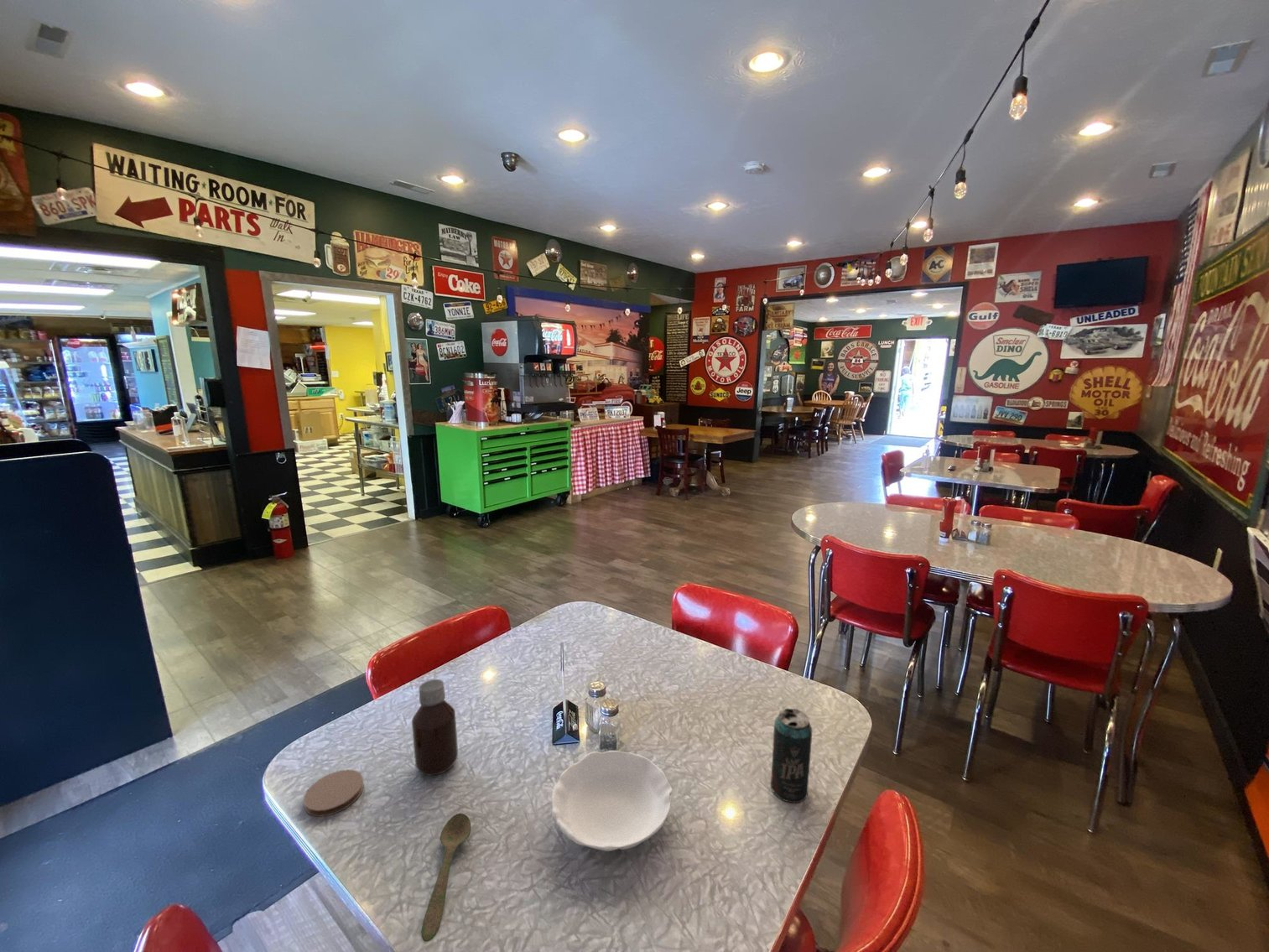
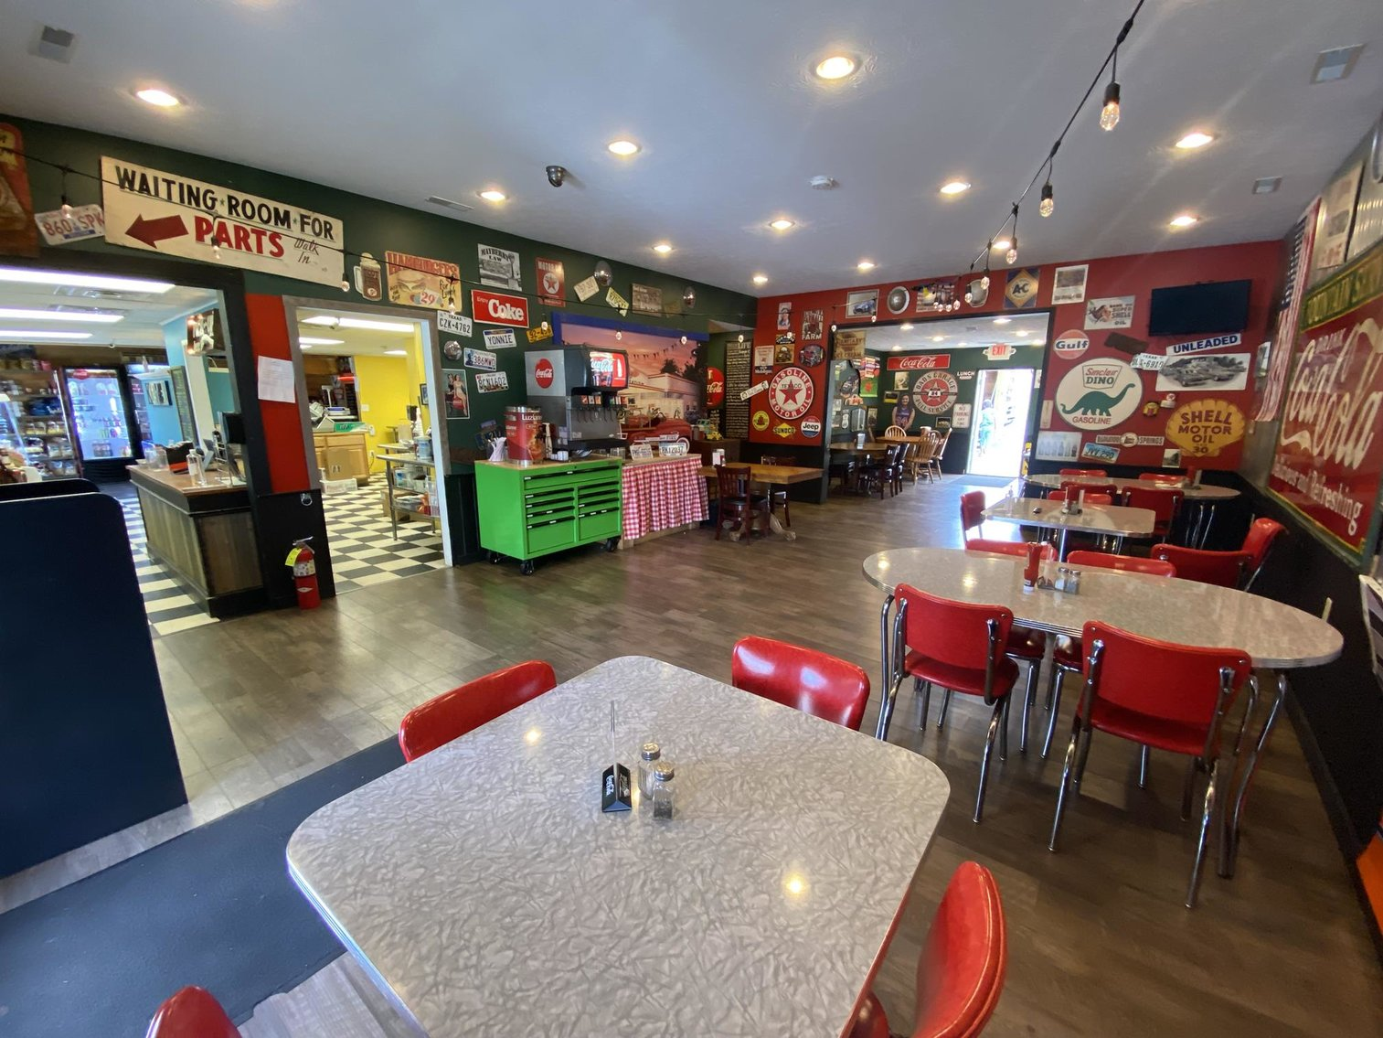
- bottle (434, 726)
- spoon (445, 870)
- bowl (612, 804)
- beverage can (791, 752)
- coaster (334, 792)
